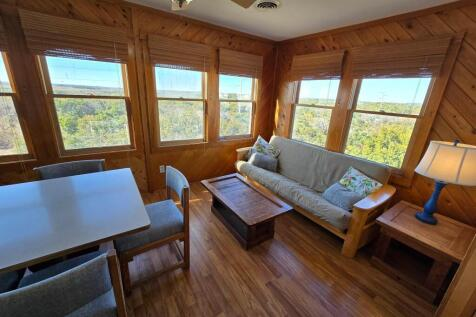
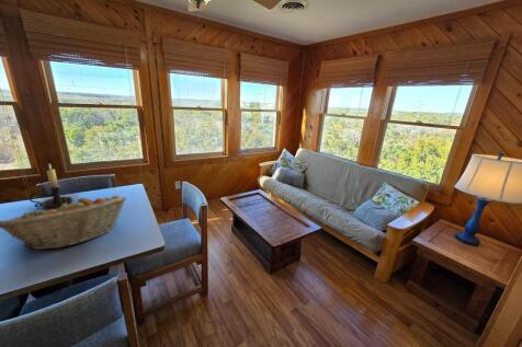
+ fruit basket (71, 216)
+ candle holder (48, 183)
